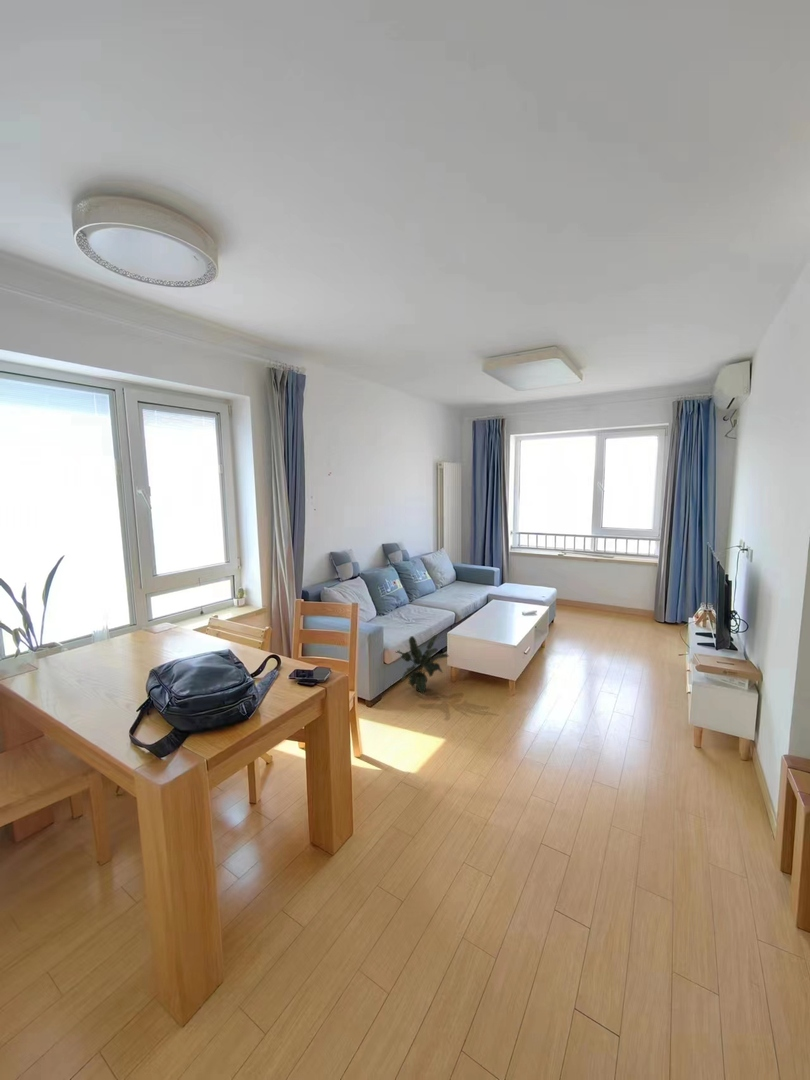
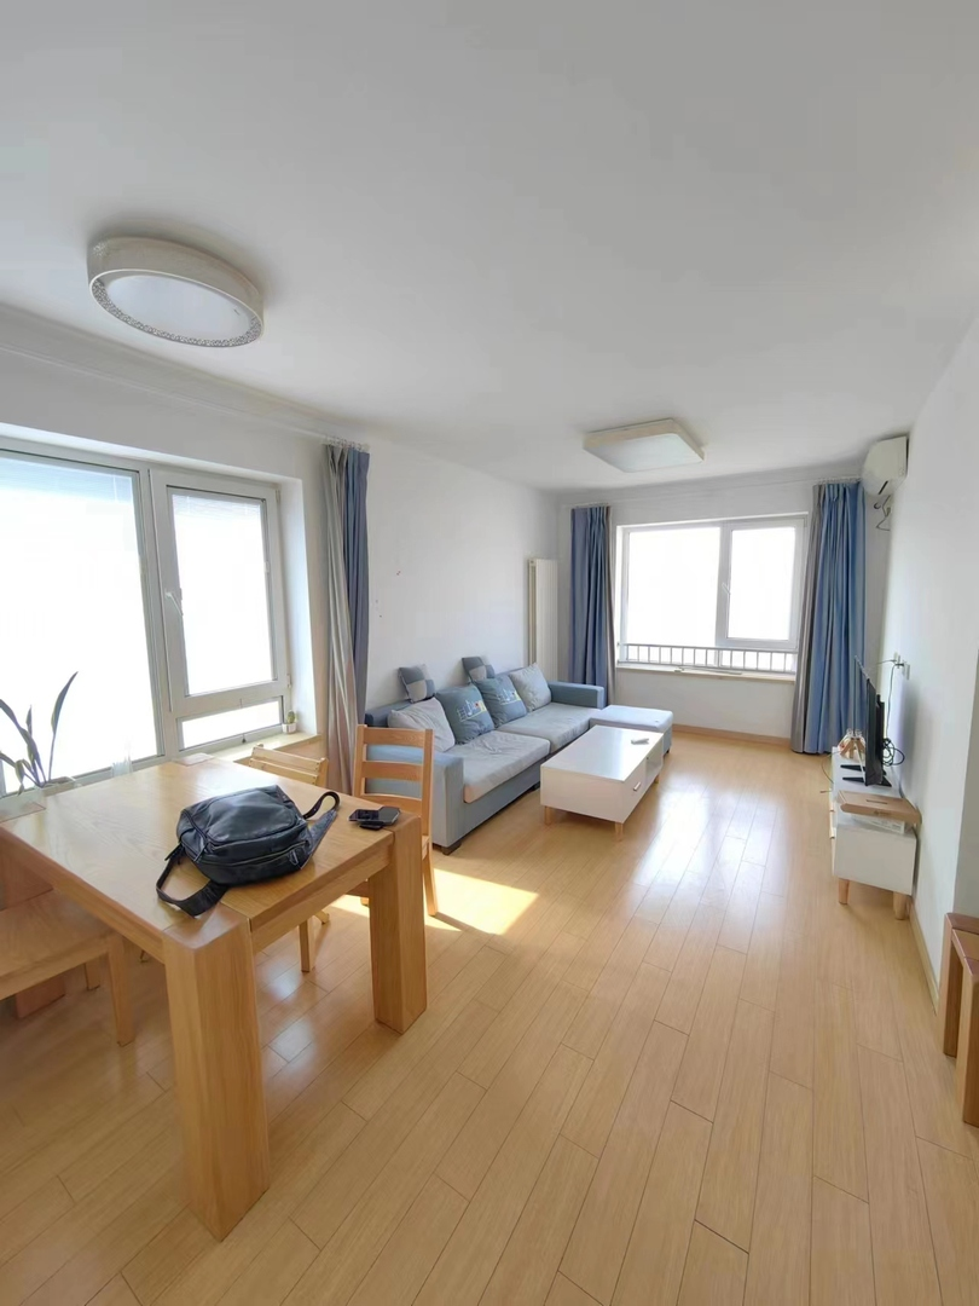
- potted plant (423, 664)
